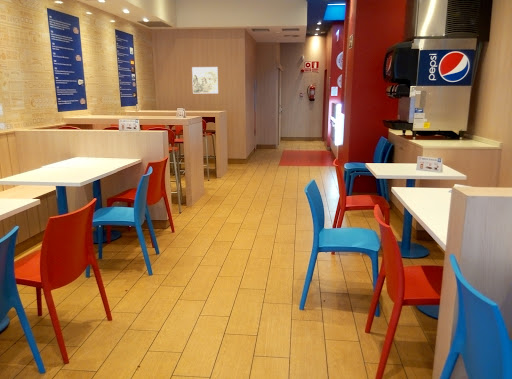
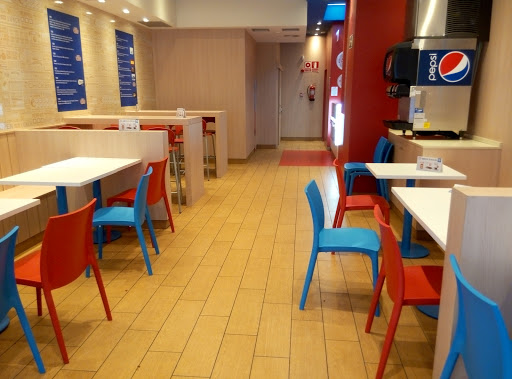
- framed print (205, 80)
